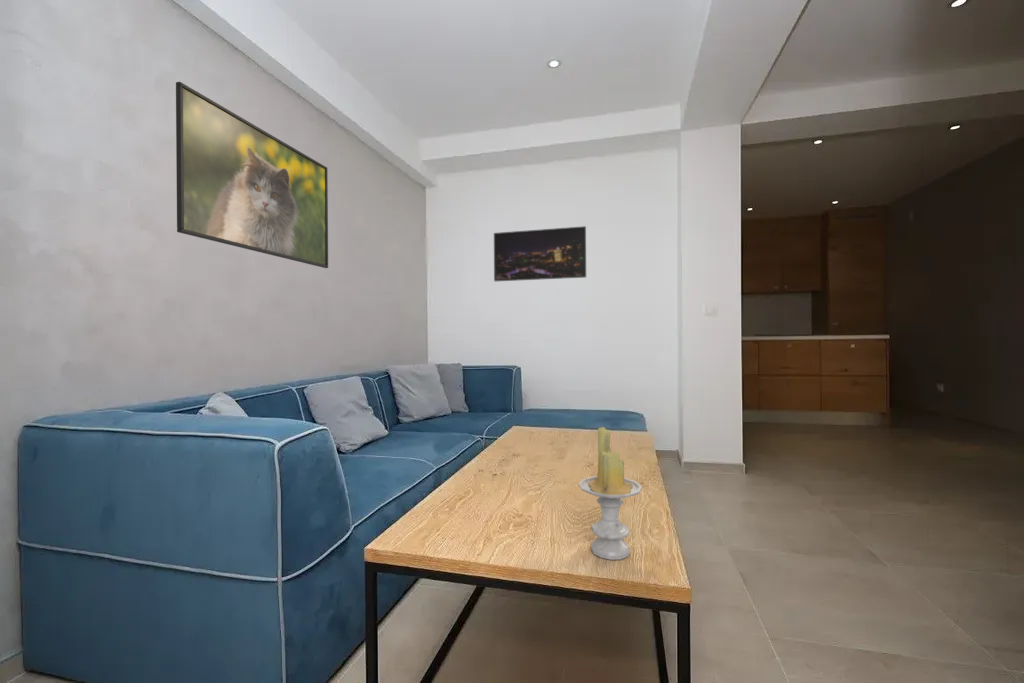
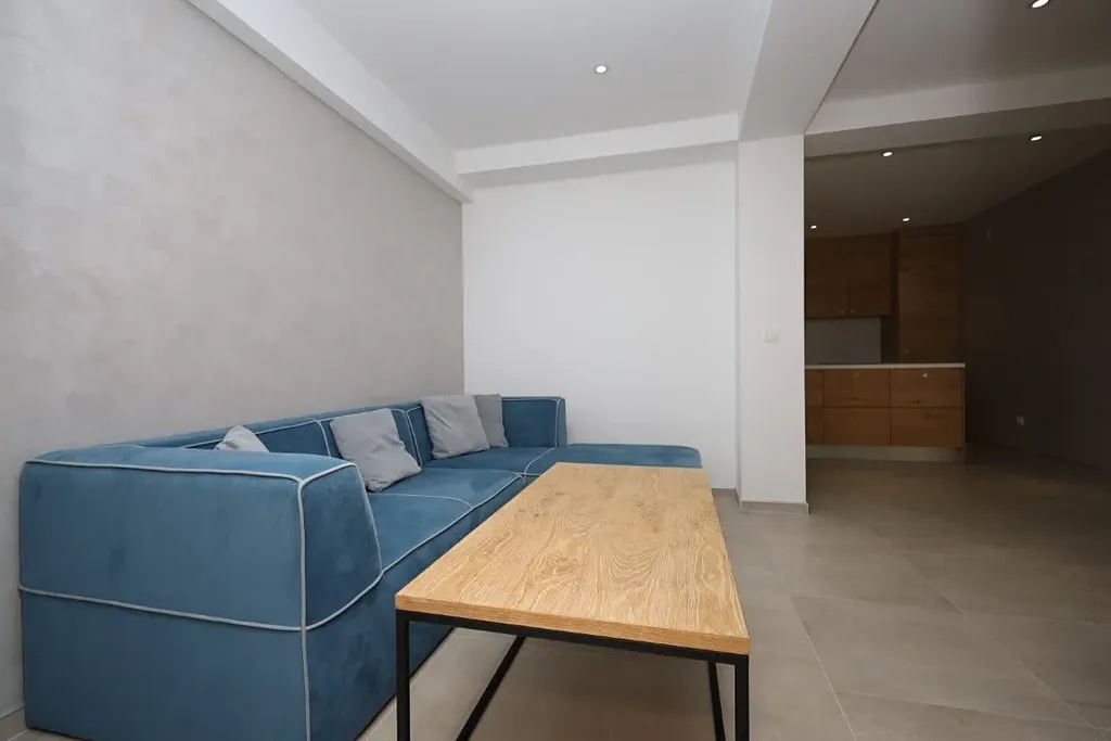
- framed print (267, 193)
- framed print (538, 254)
- candle (609, 489)
